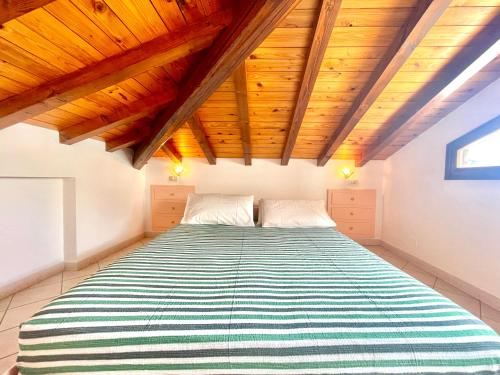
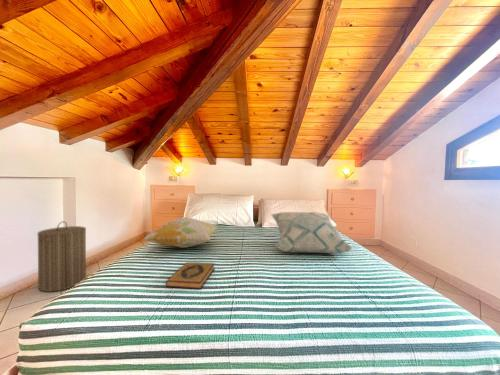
+ hardback book (192, 274)
+ decorative pillow (185, 232)
+ decorative pillow (305, 230)
+ laundry hamper (63, 252)
